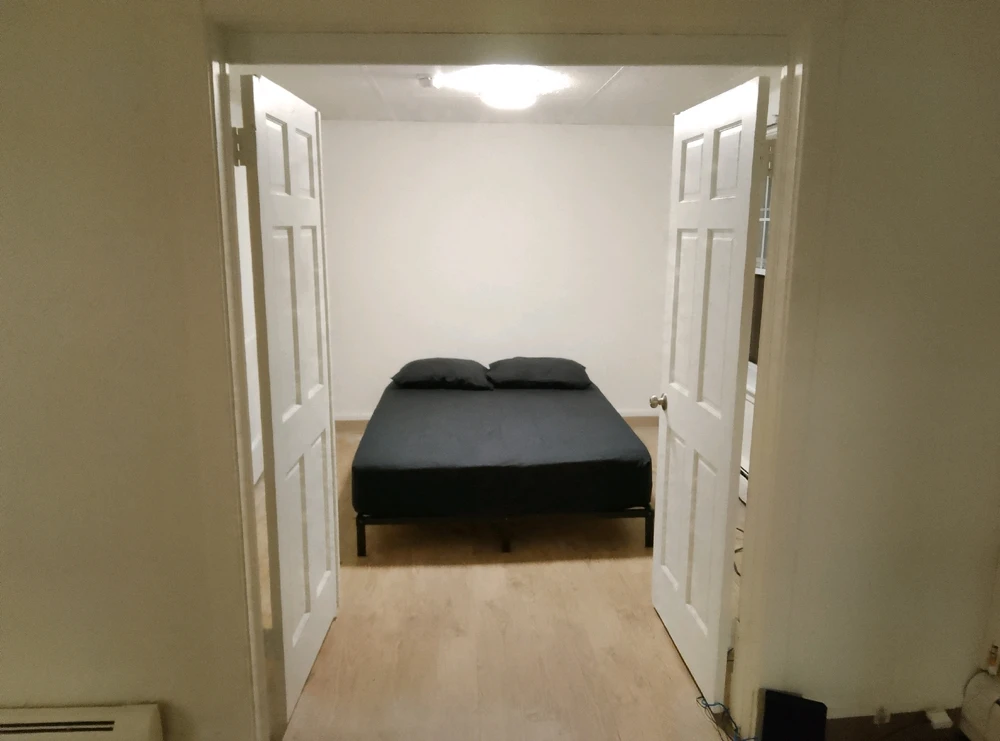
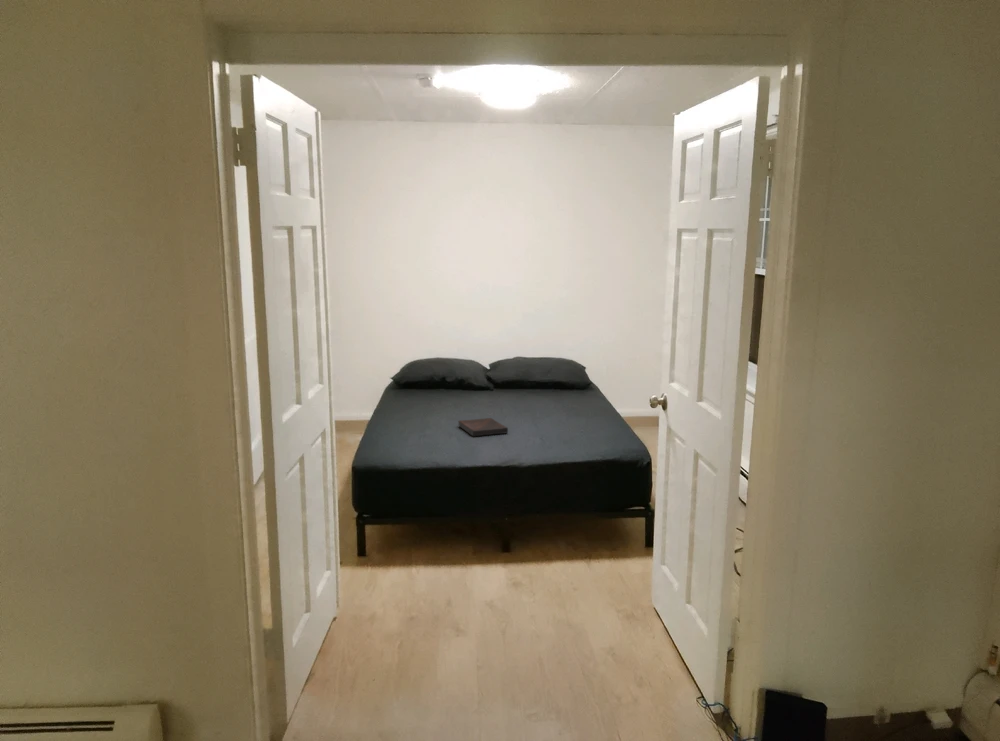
+ book (482, 426)
